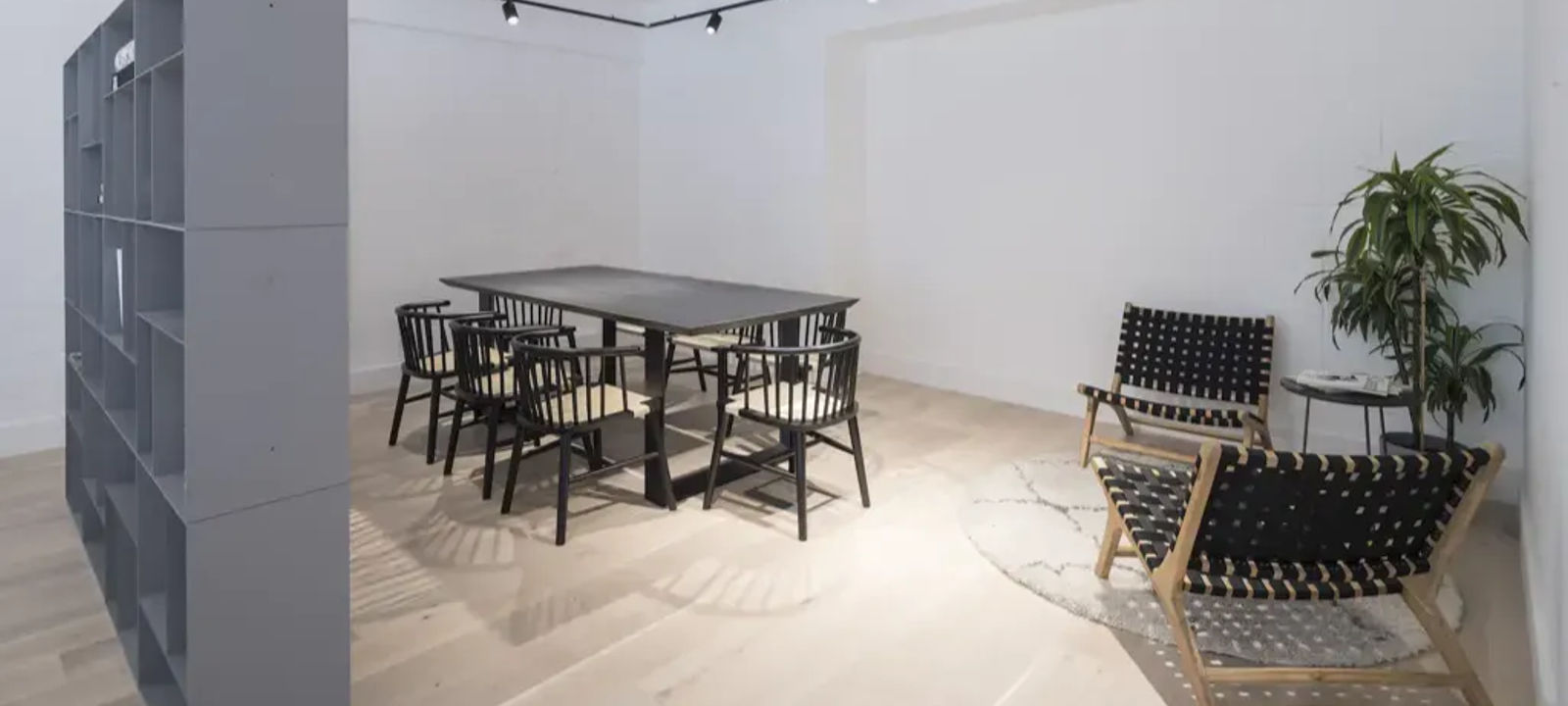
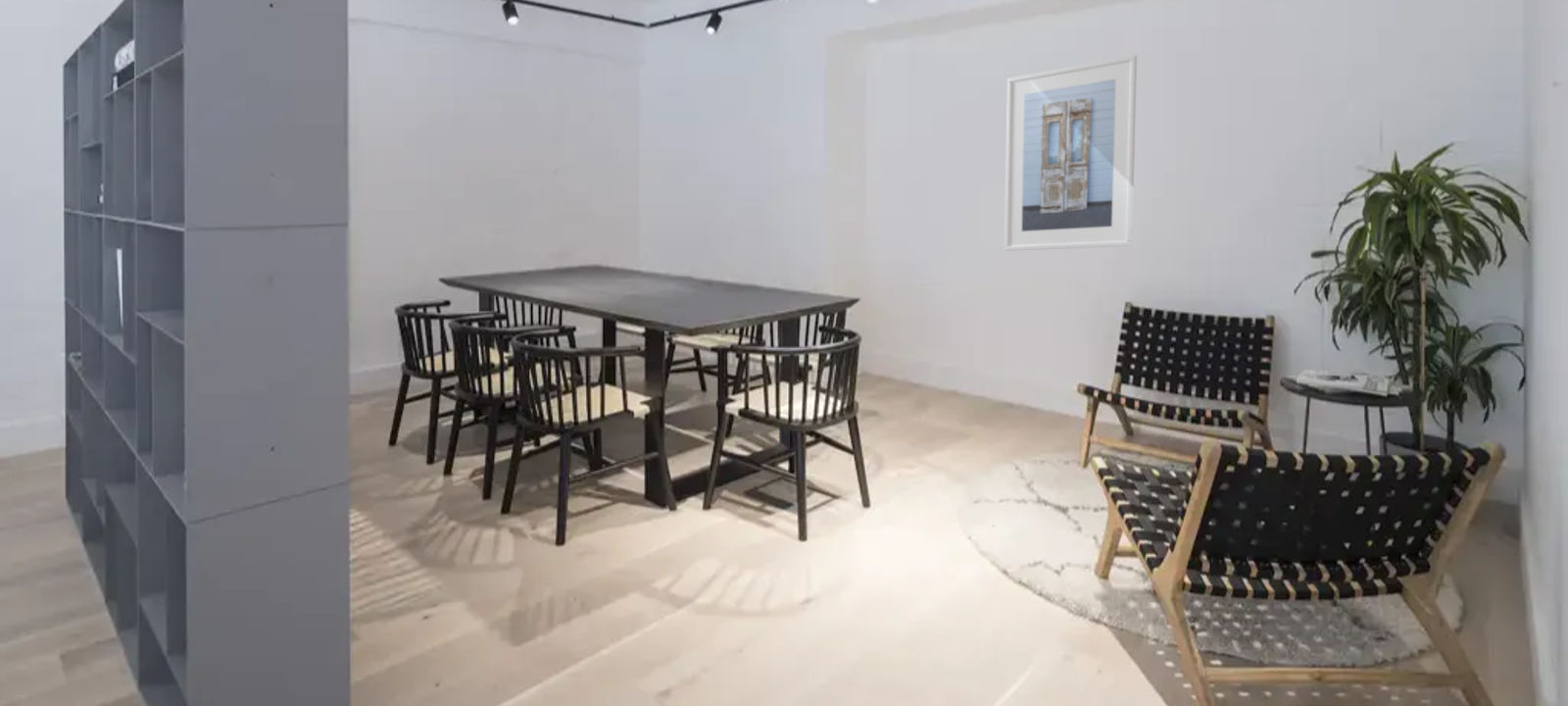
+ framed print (1066, 158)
